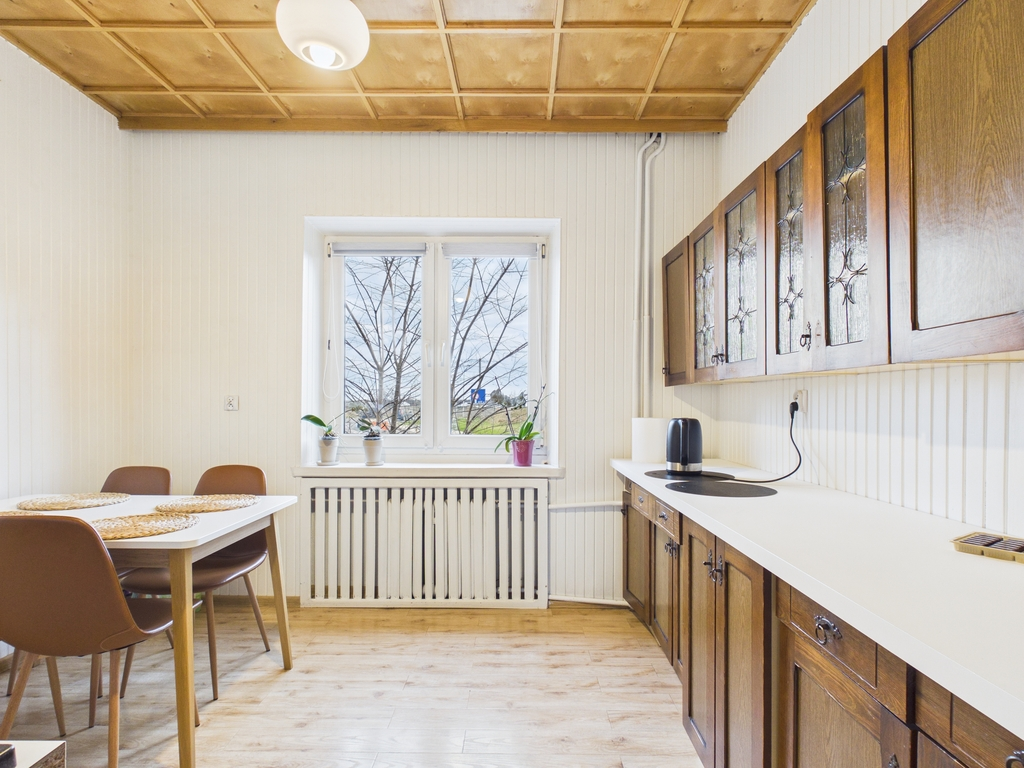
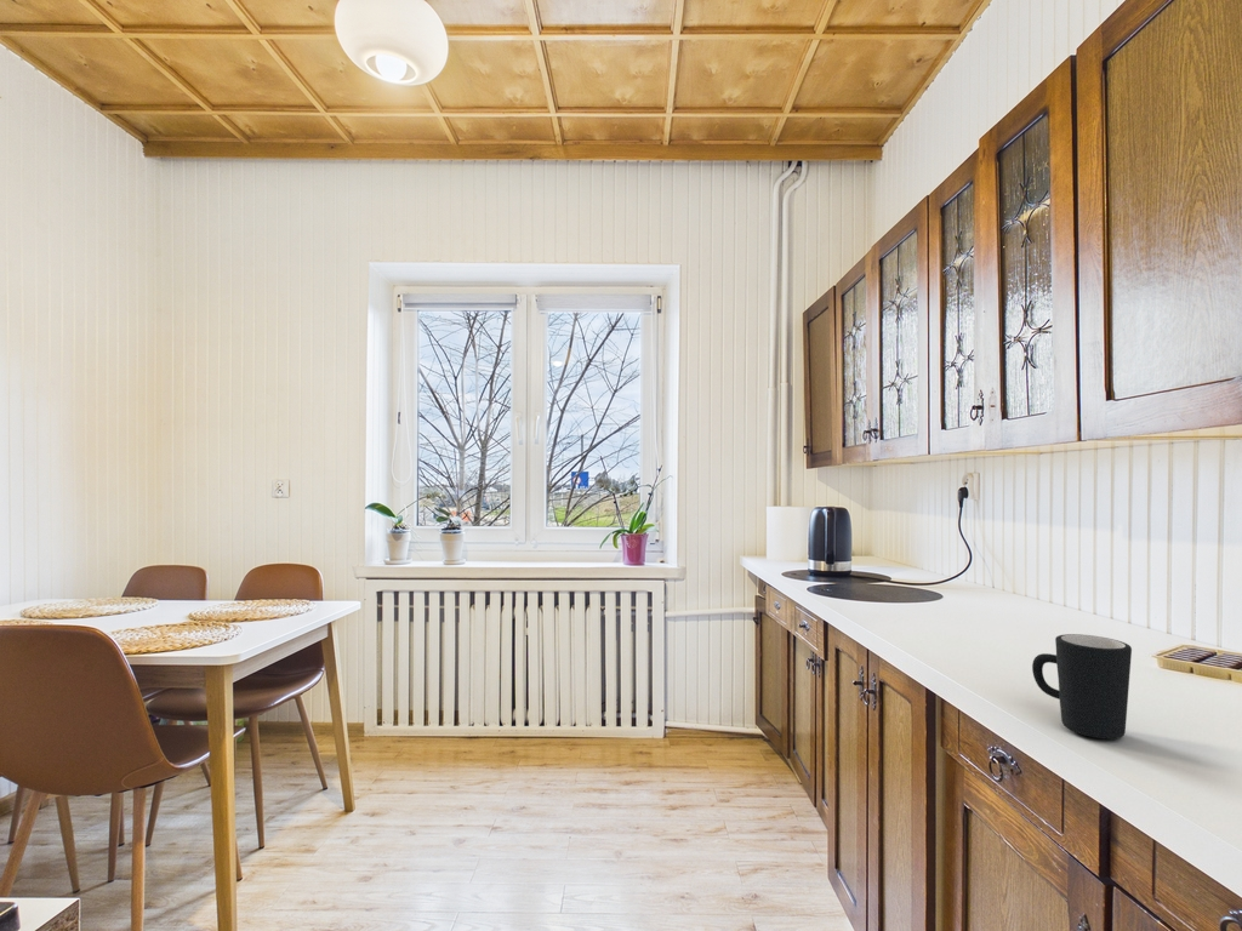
+ mug (1077, 681)
